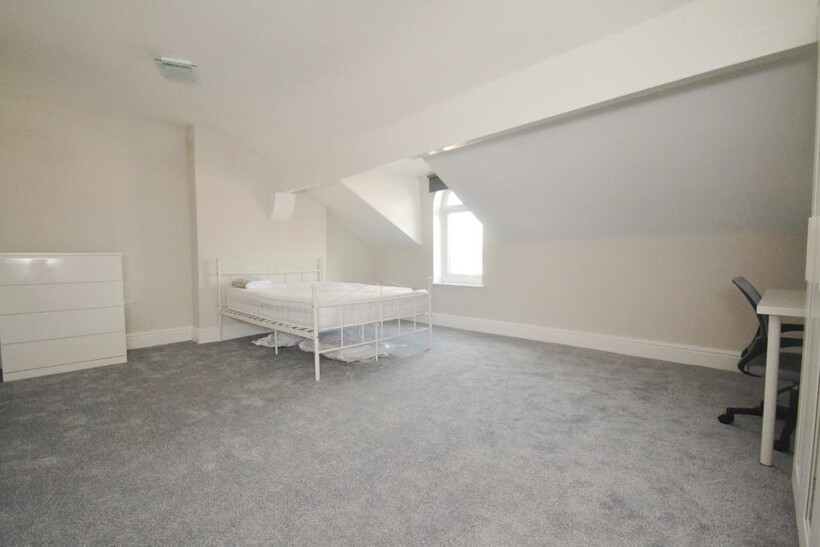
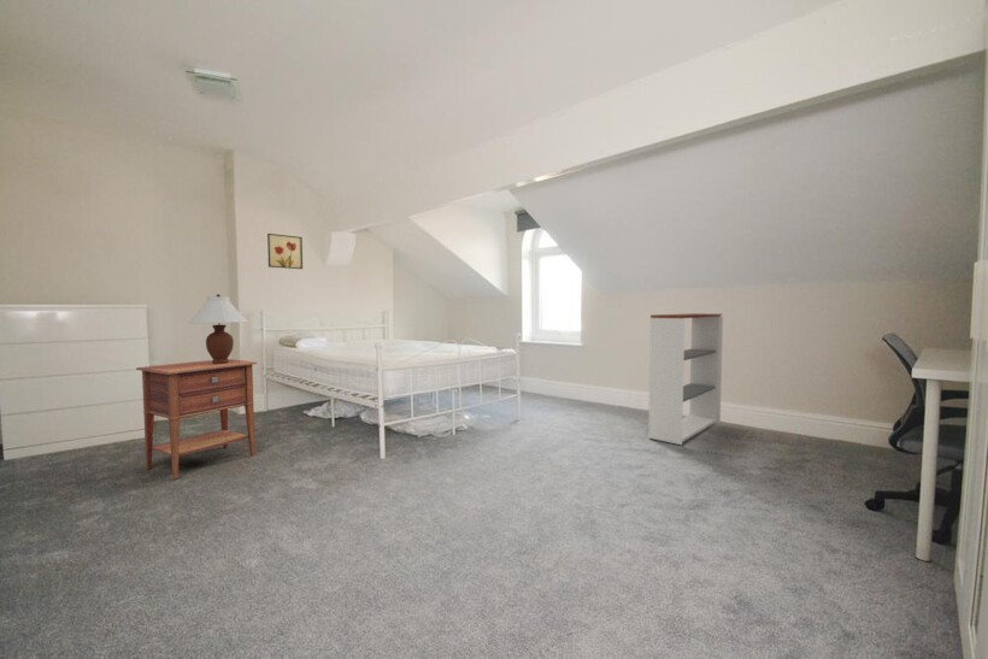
+ wall art (284, 252)
+ nightstand (201, 413)
+ table lamp (219, 328)
+ bookshelf (690, 372)
